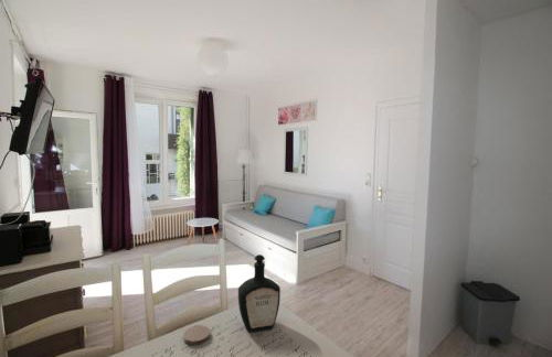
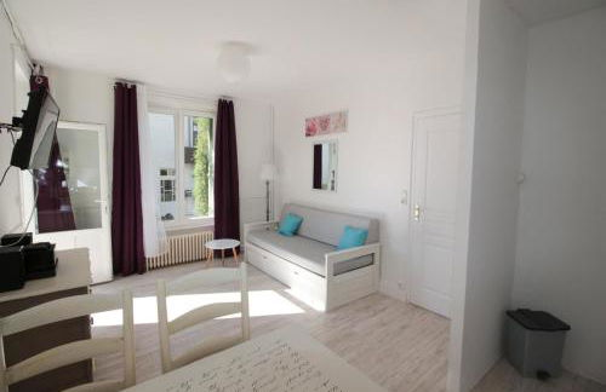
- coaster (197, 334)
- bottle (258, 290)
